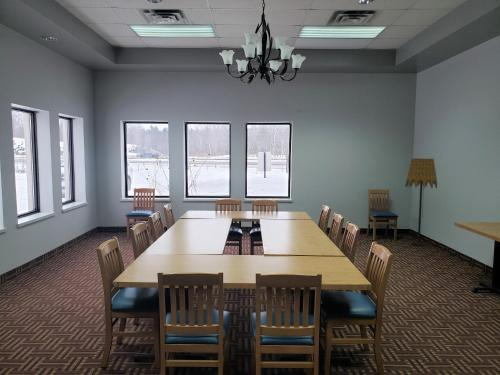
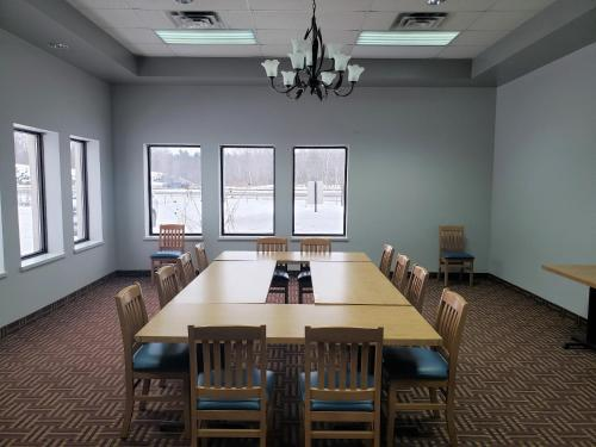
- floor lamp (420, 201)
